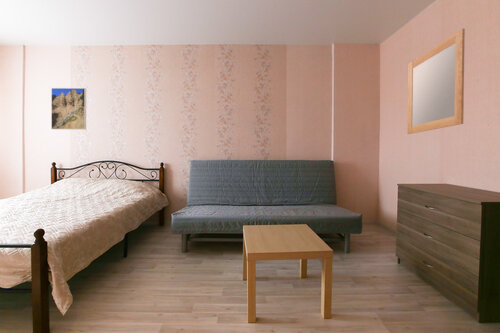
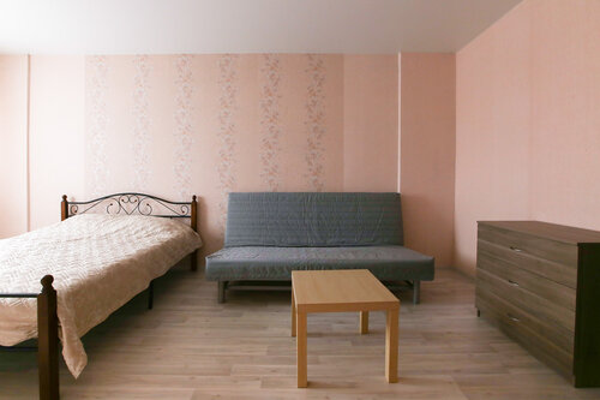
- home mirror (431, 89)
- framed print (68, 108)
